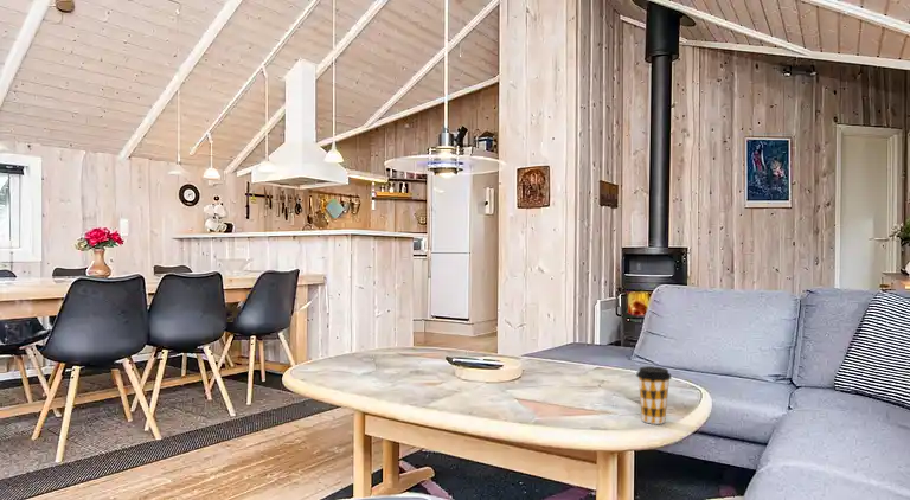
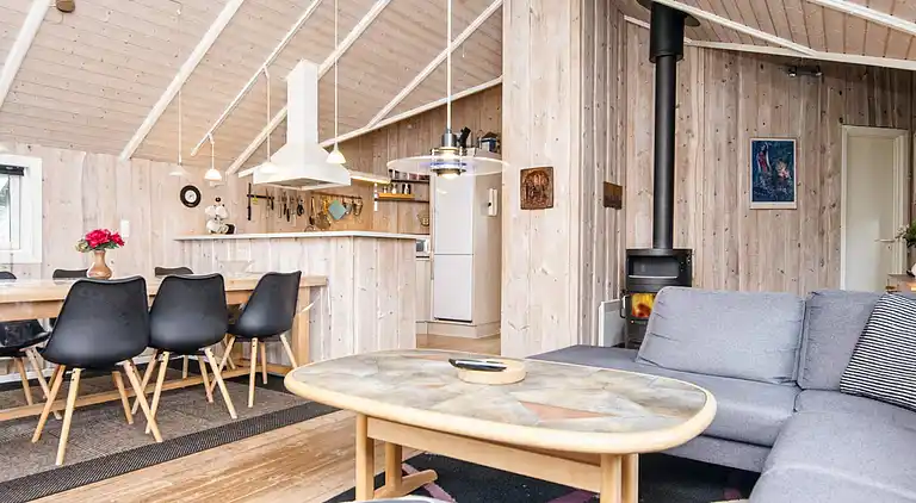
- coffee cup (653, 395)
